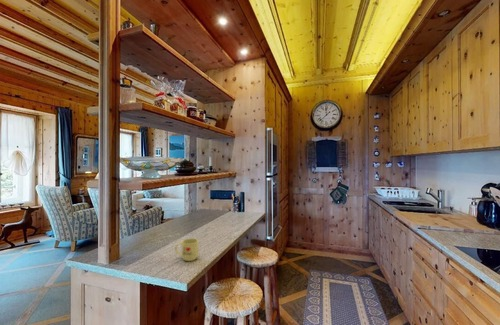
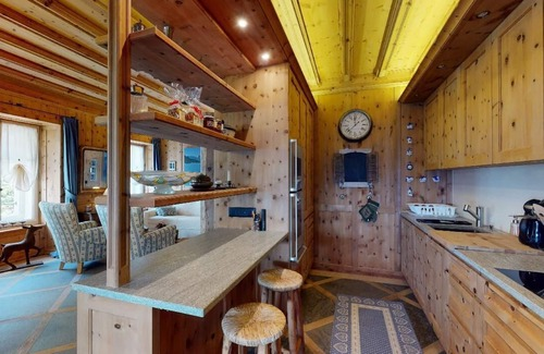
- mug (186, 249)
